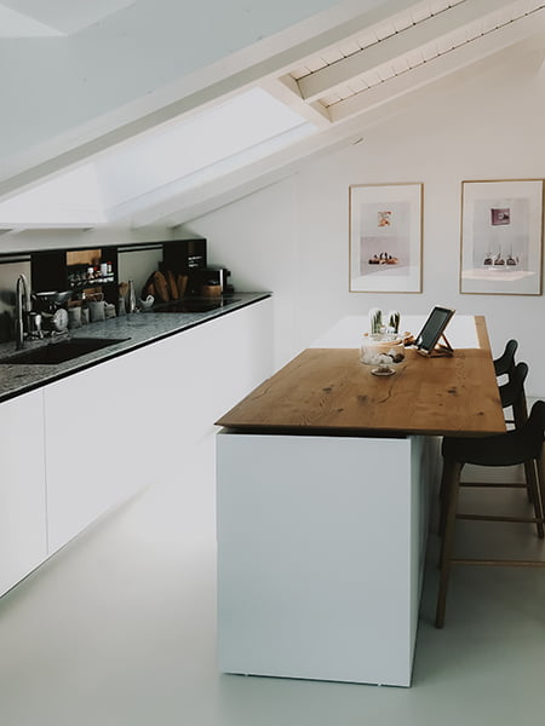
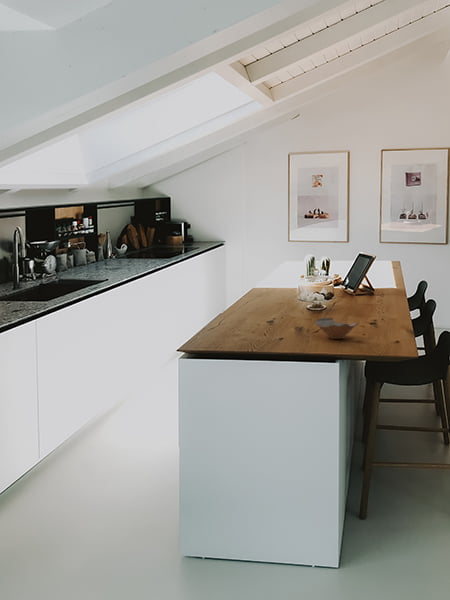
+ ceramic bowl (334, 329)
